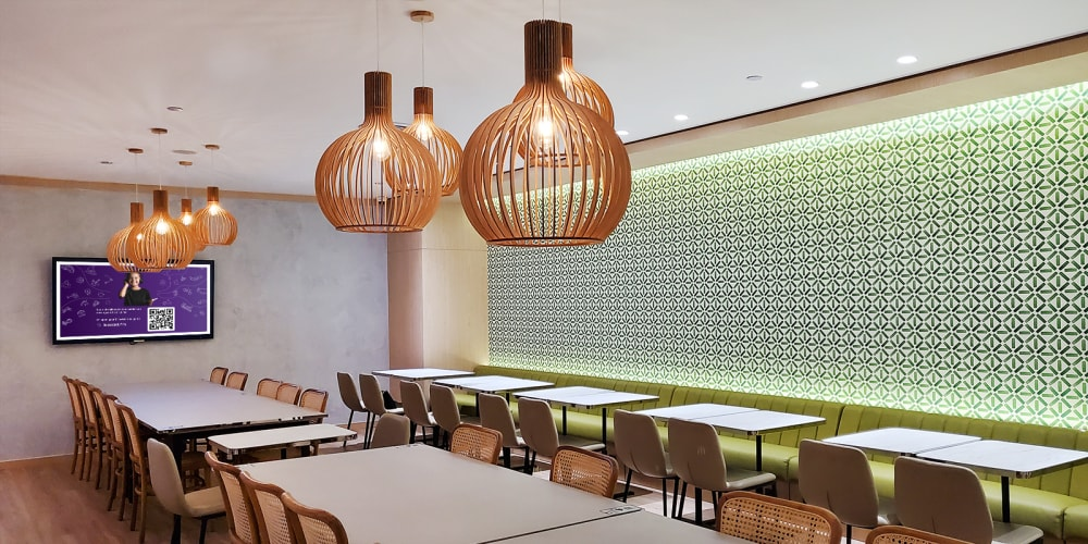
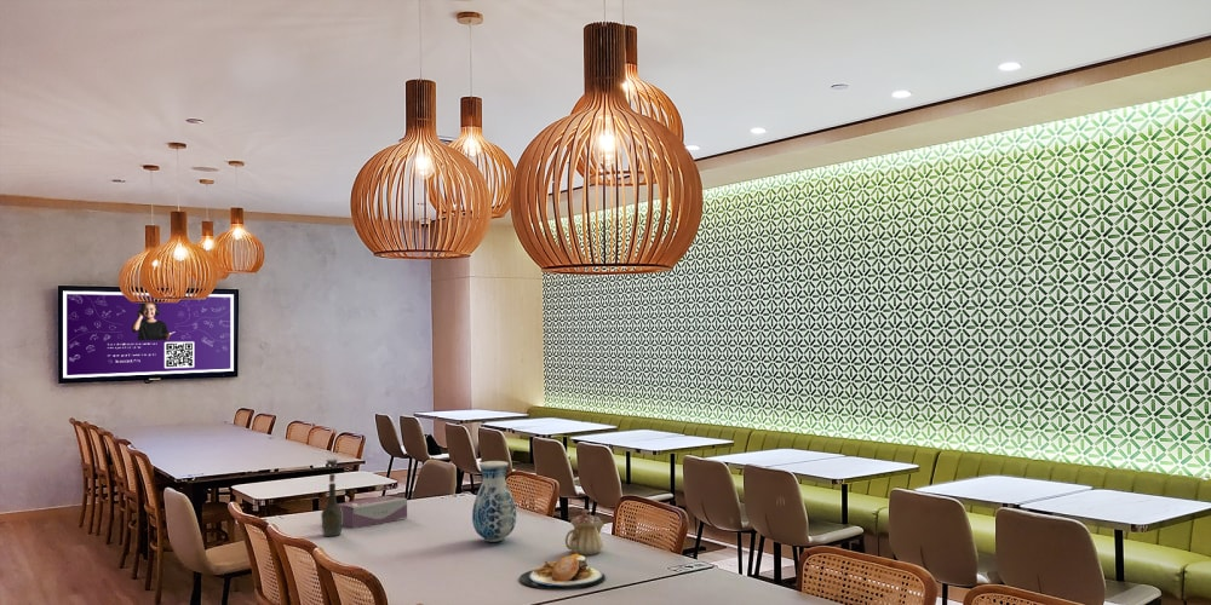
+ teapot (584, 530)
+ plate (562, 565)
+ tissue box (371, 511)
+ bottle (332, 496)
+ vase (494, 501)
